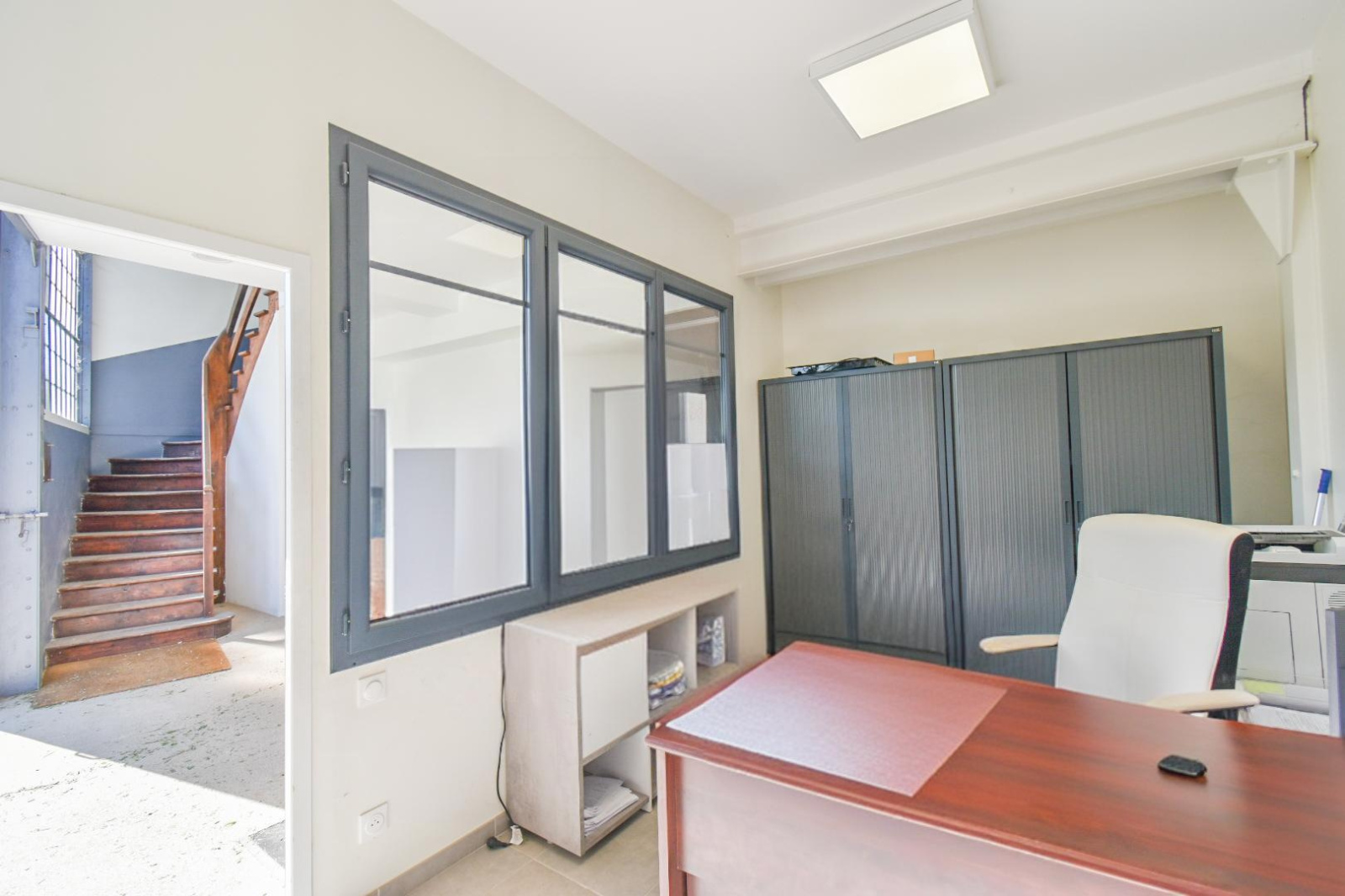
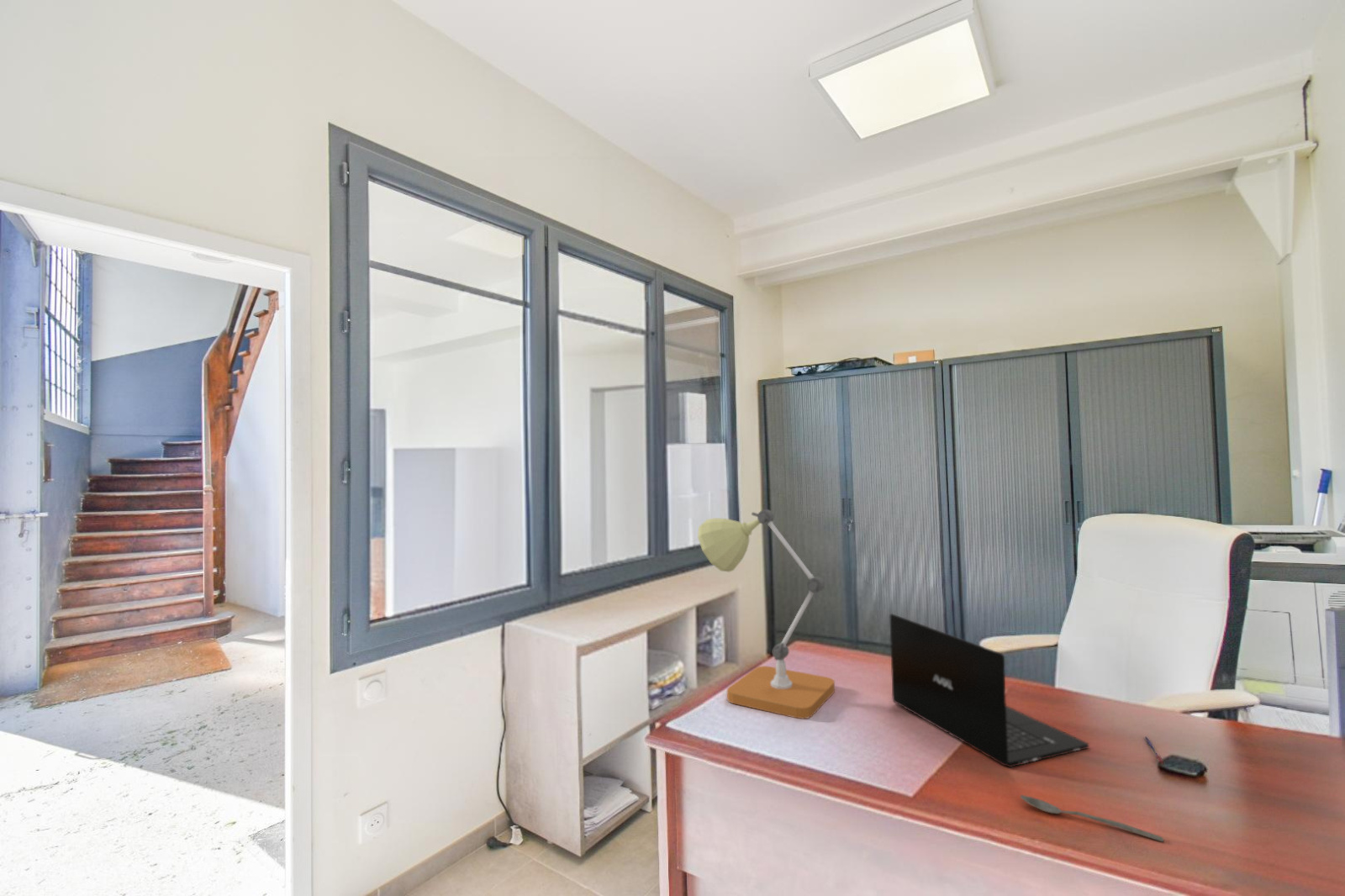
+ desk lamp (794, 618)
+ spoon (1088, 817)
+ pen (1153, 748)
+ laptop (980, 674)
